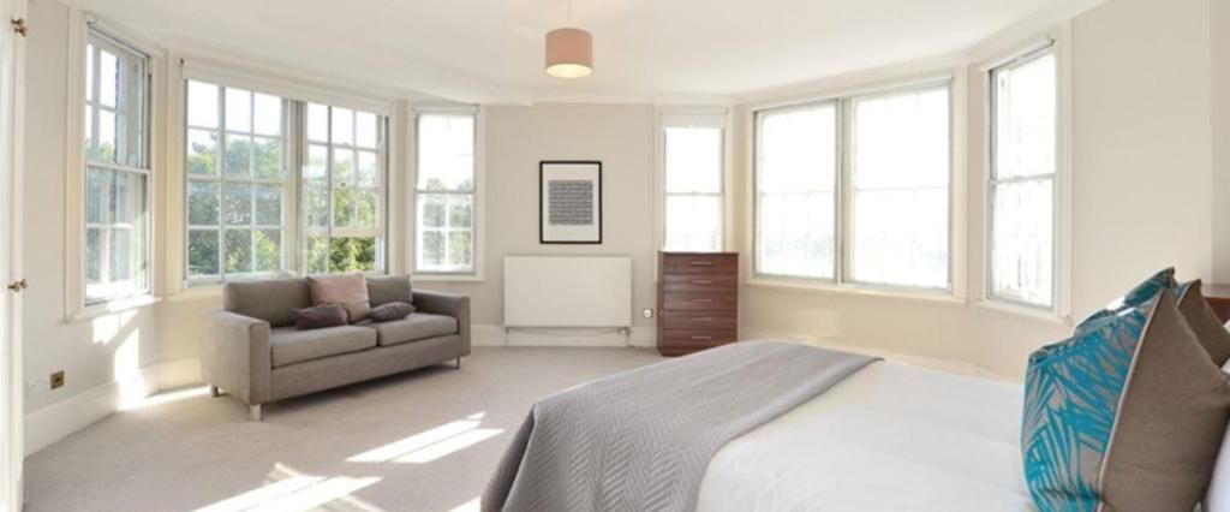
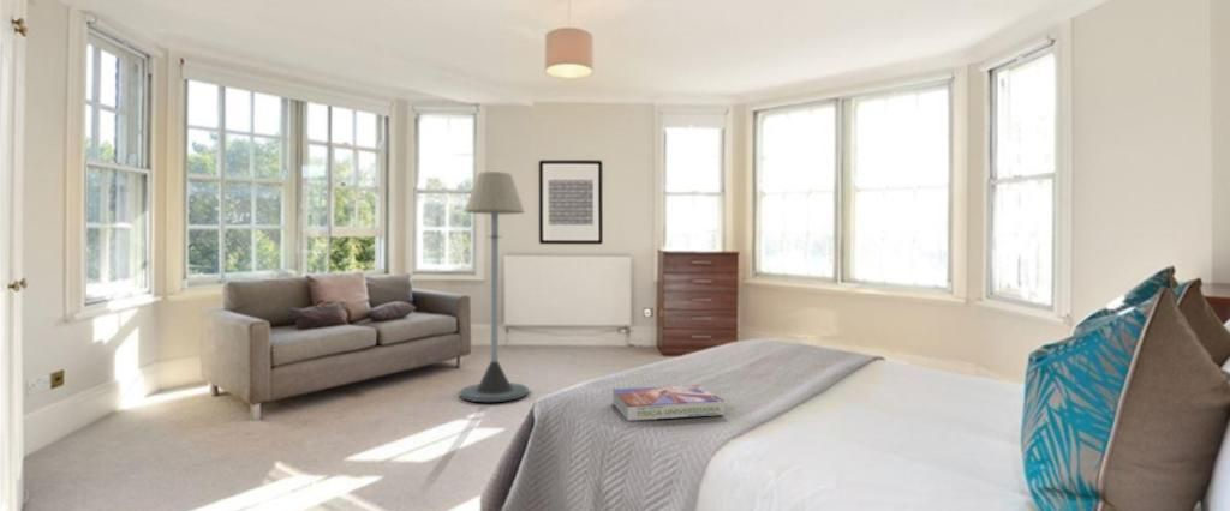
+ textbook (665, 402)
+ floor lamp (494, 283)
